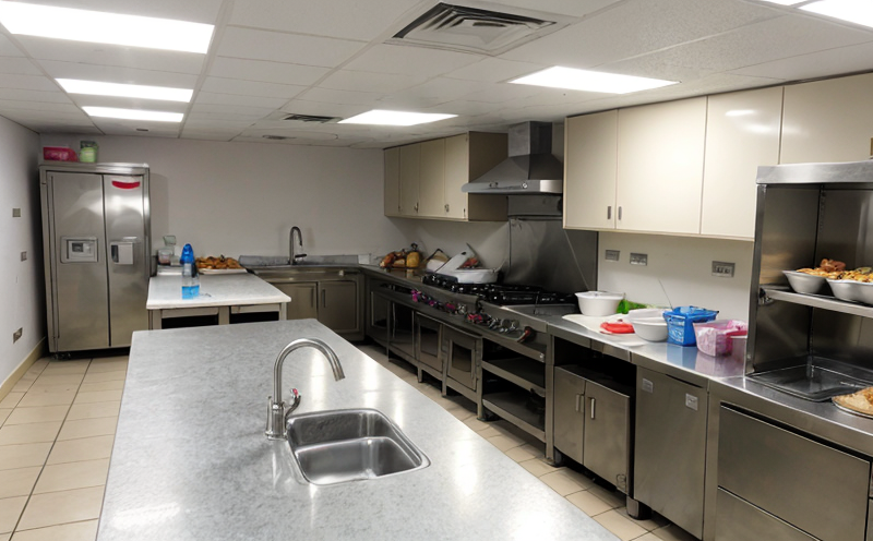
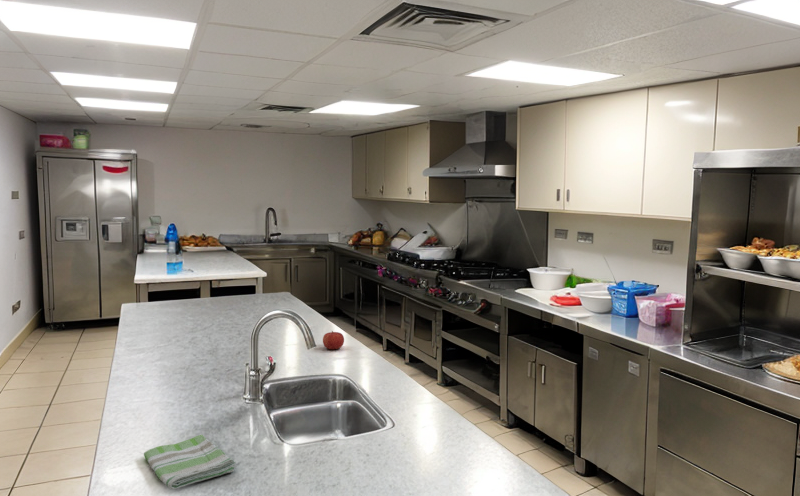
+ fruit (333, 339)
+ dish towel (188, 458)
